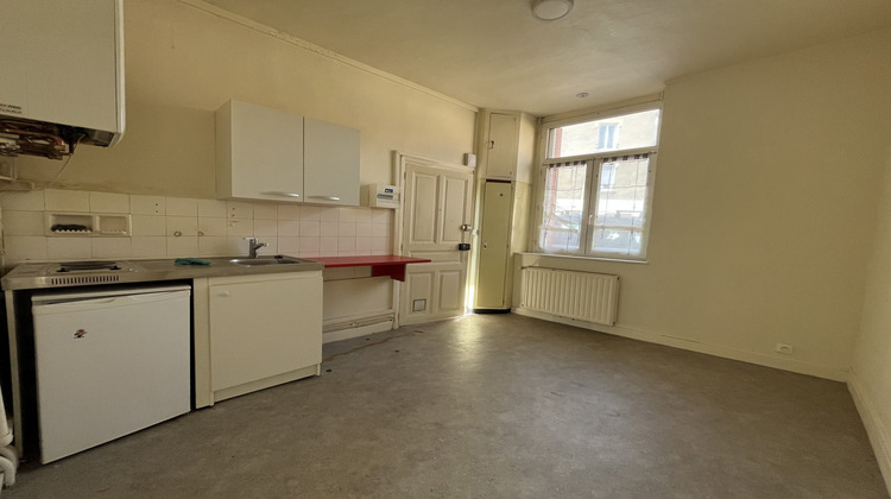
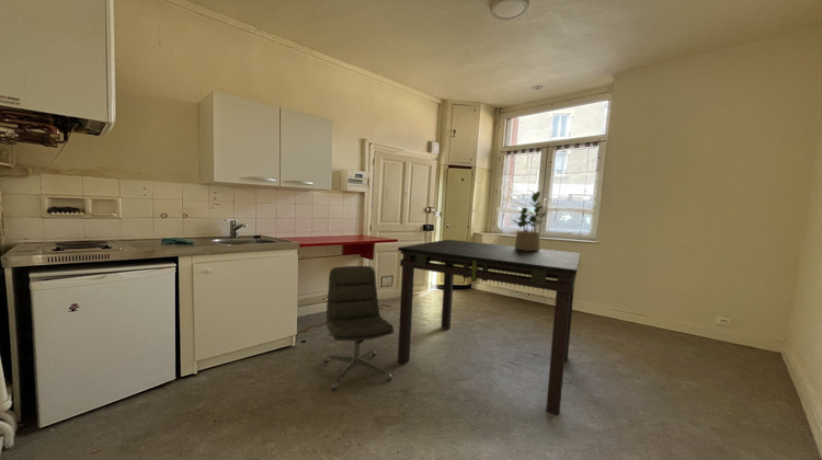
+ potted plant (525, 220)
+ dining table (487, 280)
+ chair (357, 321)
